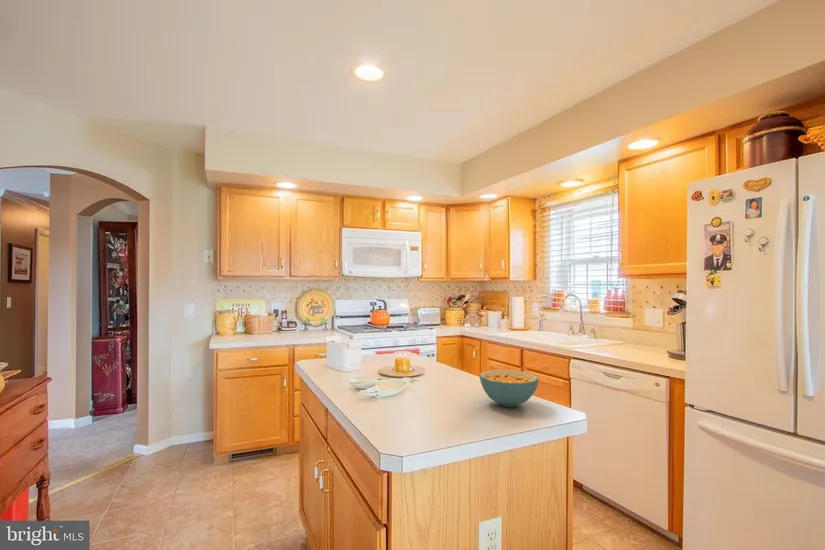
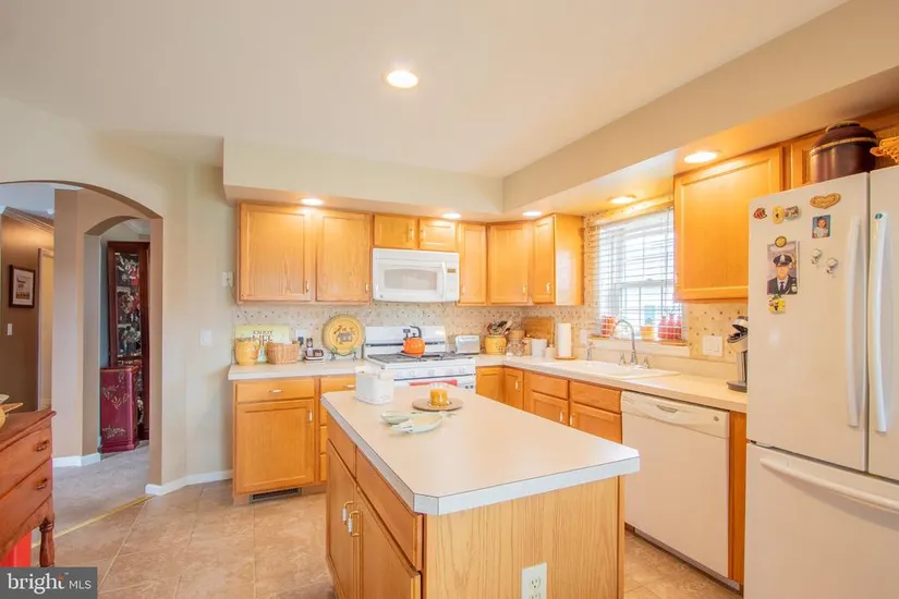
- cereal bowl (508, 389)
